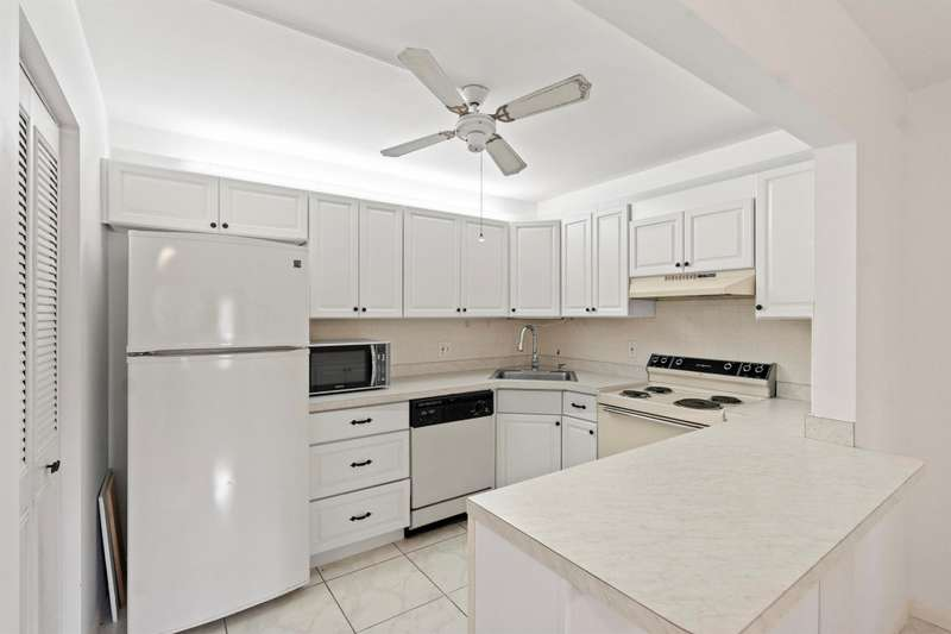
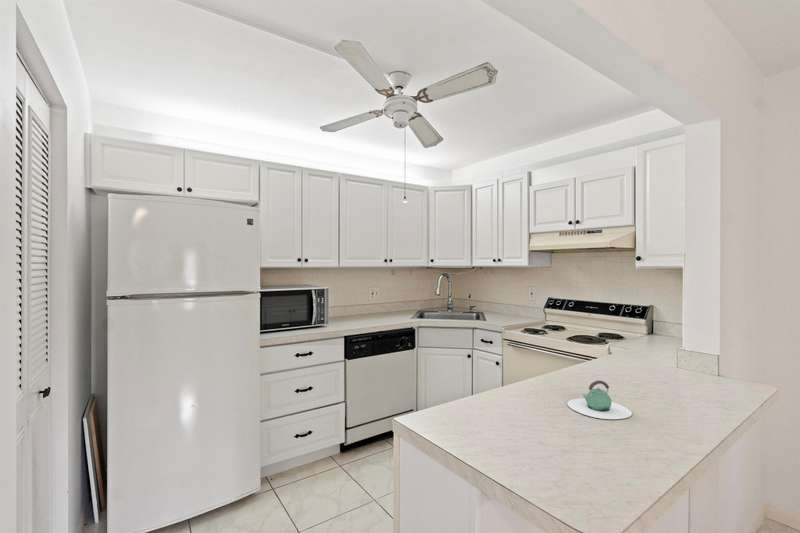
+ teapot (598, 394)
